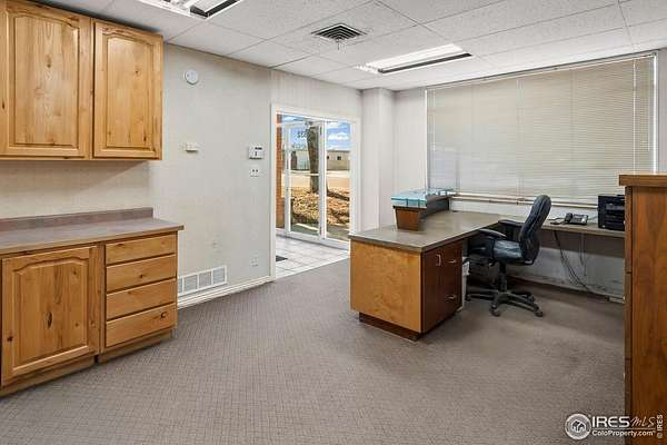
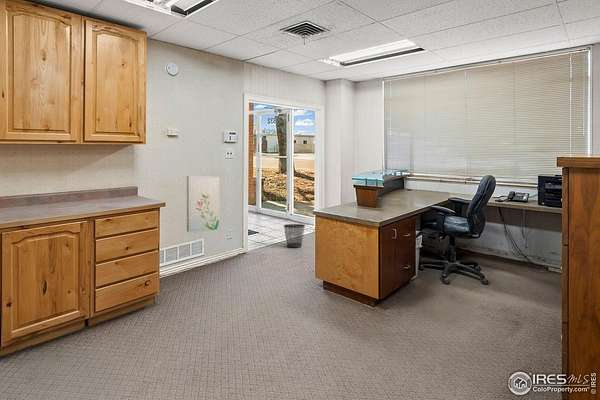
+ wall art (203, 203)
+ wastebasket (294, 235)
